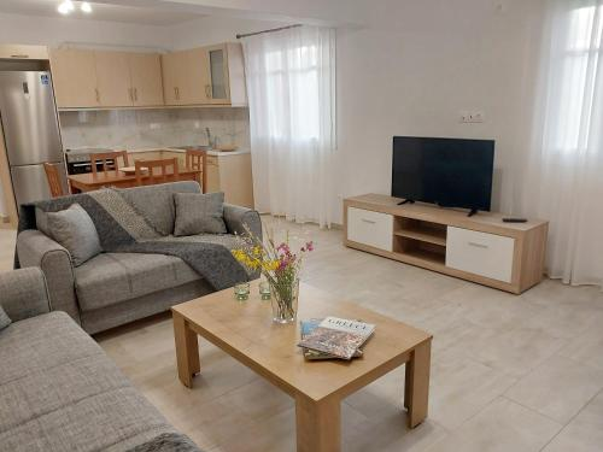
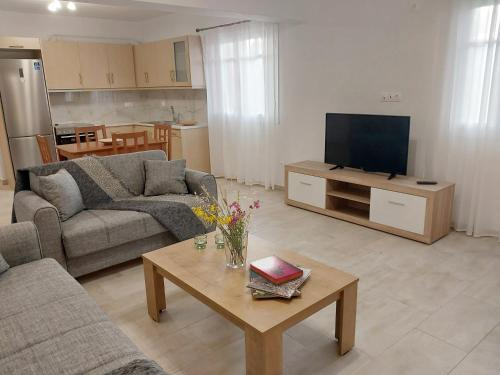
+ hardback book (275, 269)
